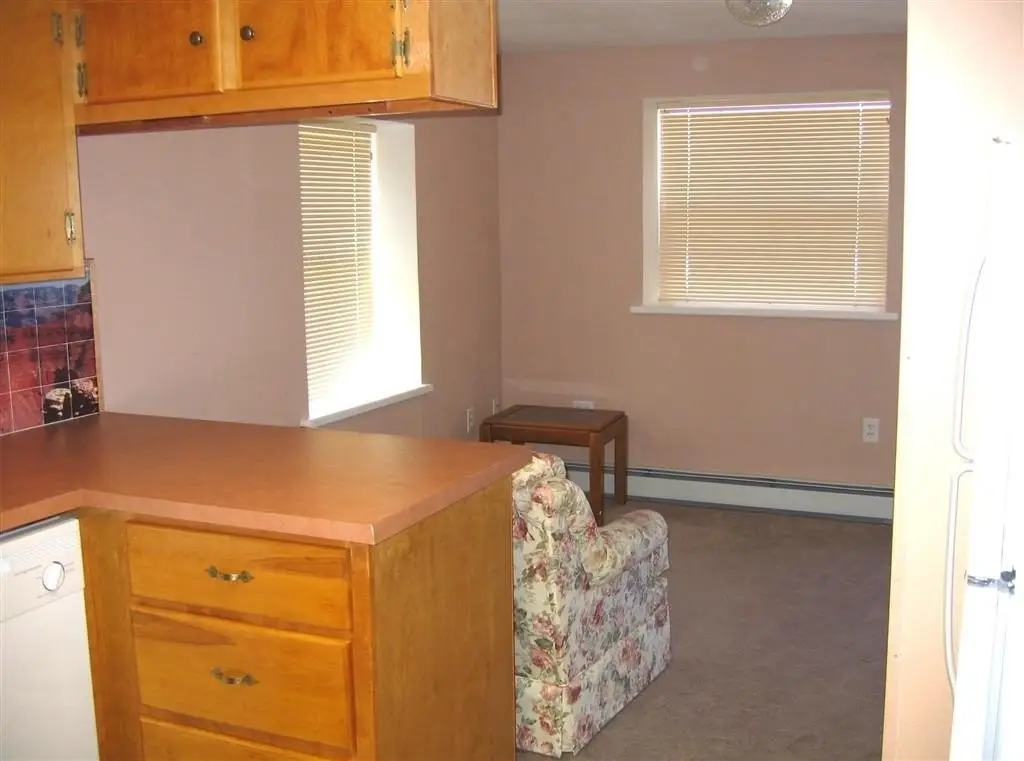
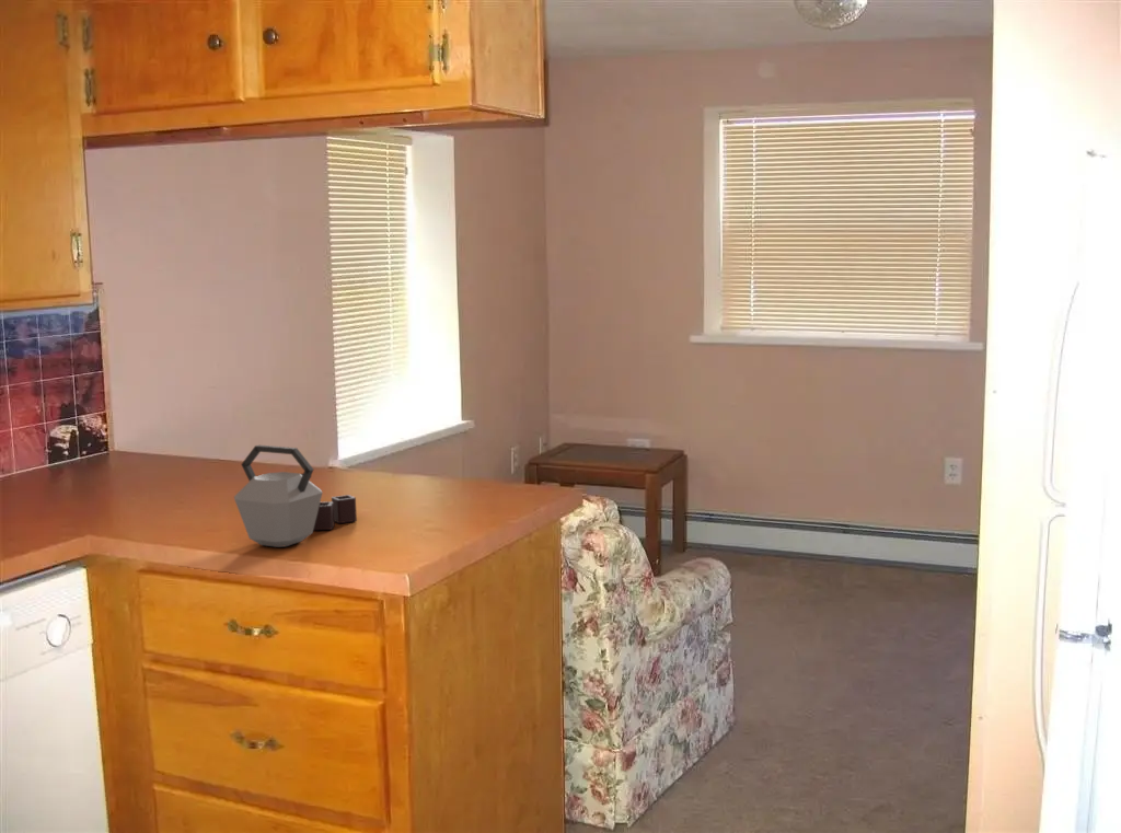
+ kettle (304, 487)
